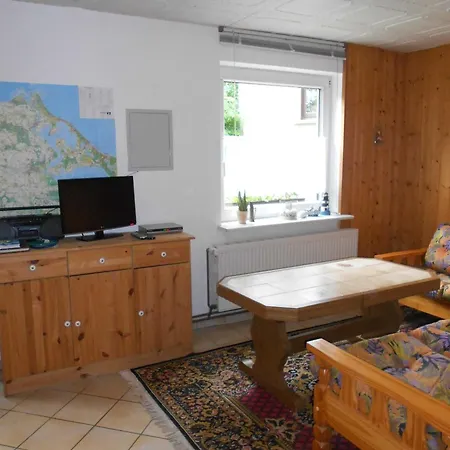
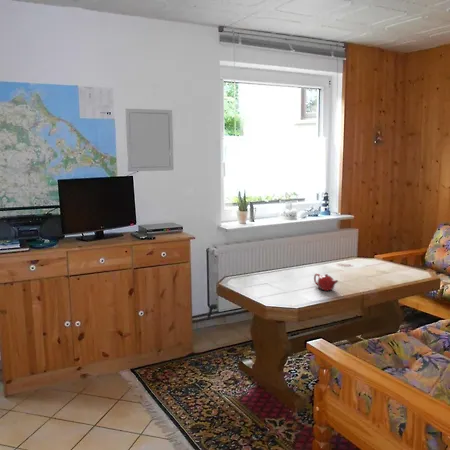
+ teapot (325, 281)
